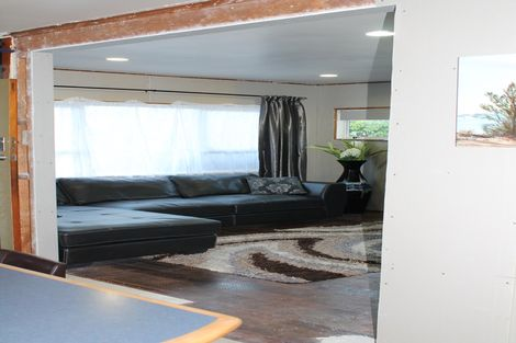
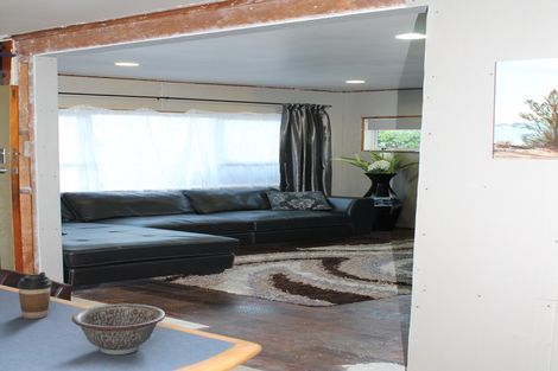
+ decorative bowl (119, 331)
+ coffee cup (34, 294)
